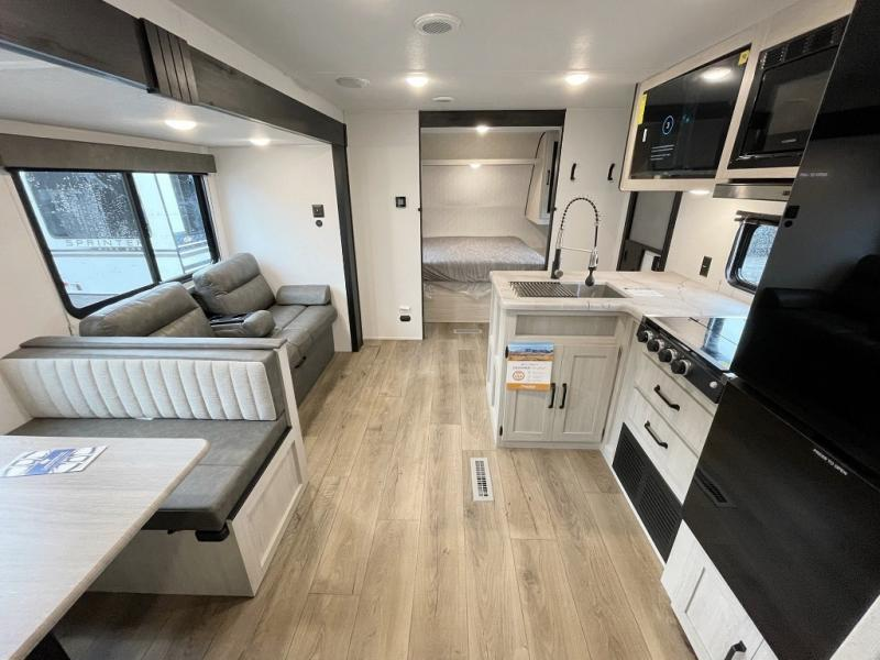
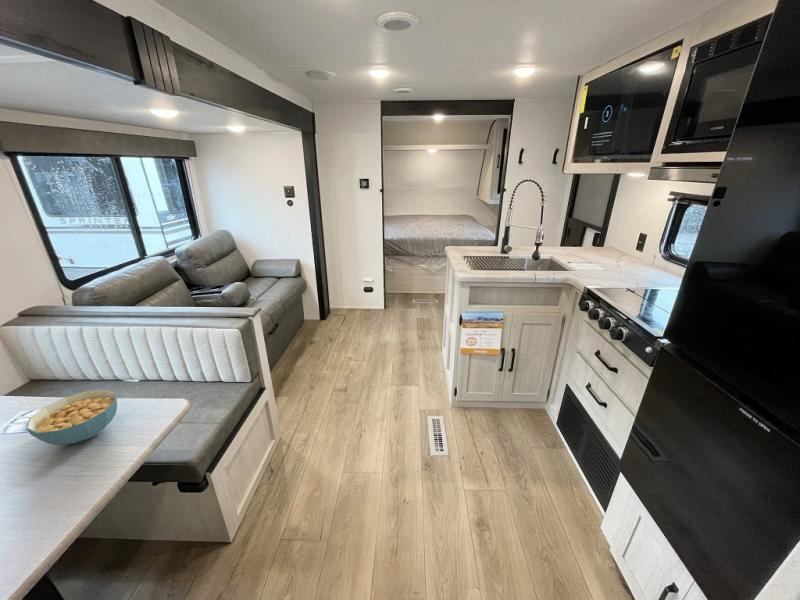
+ cereal bowl (79, 422)
